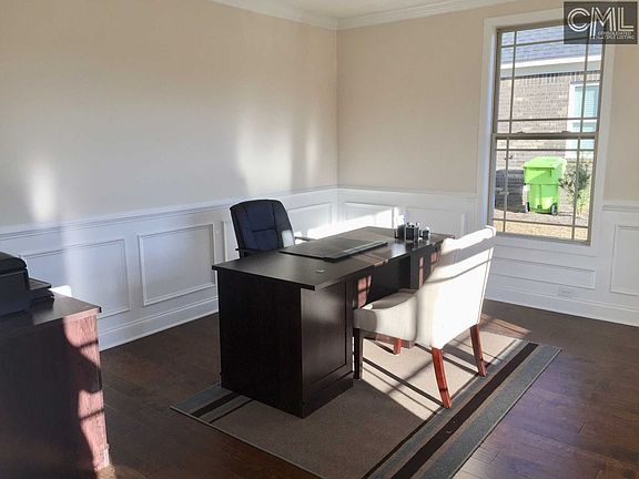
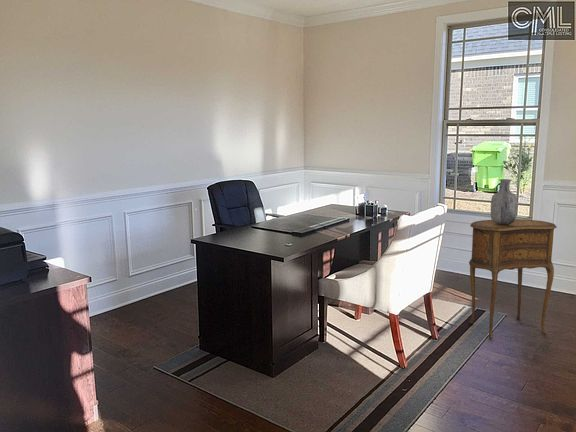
+ vase (504, 201)
+ side table (508, 269)
